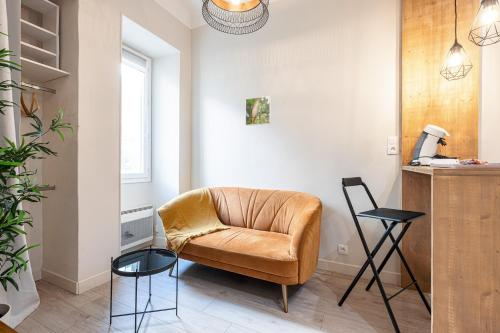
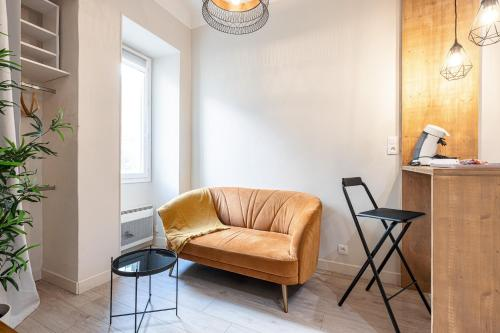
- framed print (258, 111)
